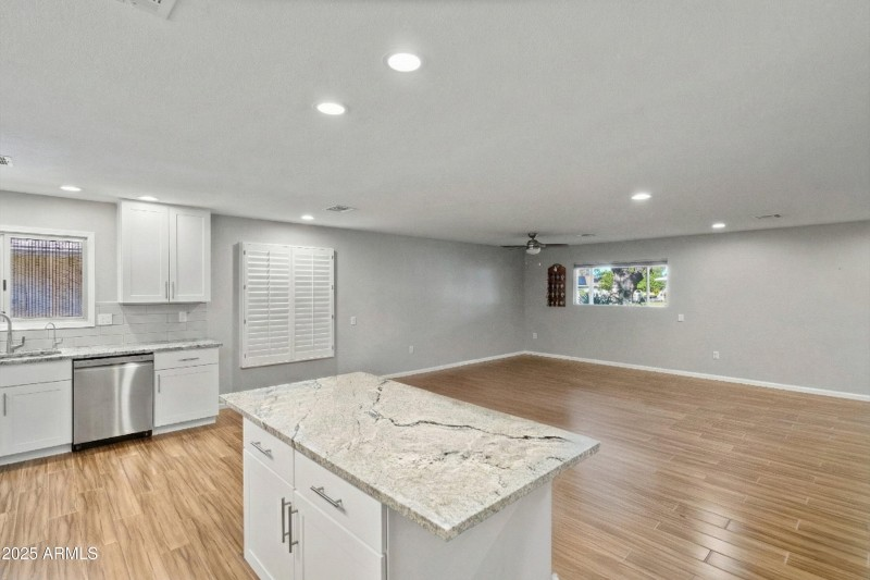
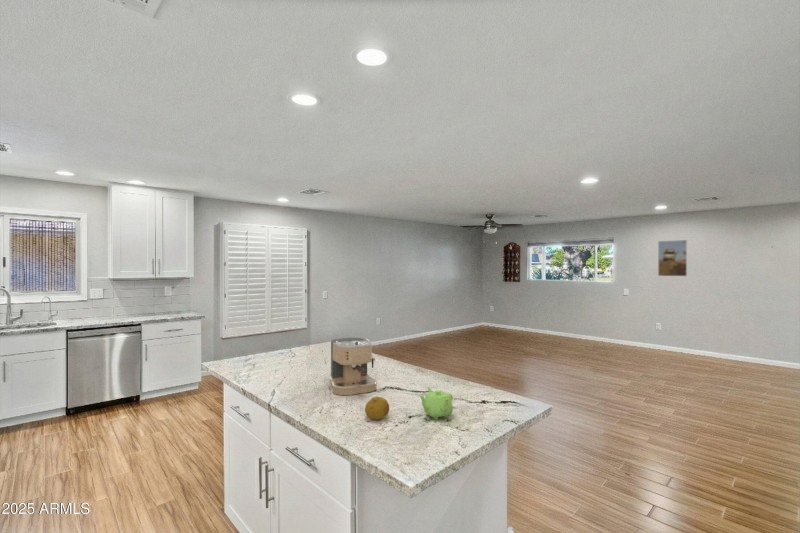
+ teapot (435, 403)
+ coffee maker (353, 364)
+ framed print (672, 258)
+ fruit (377, 407)
